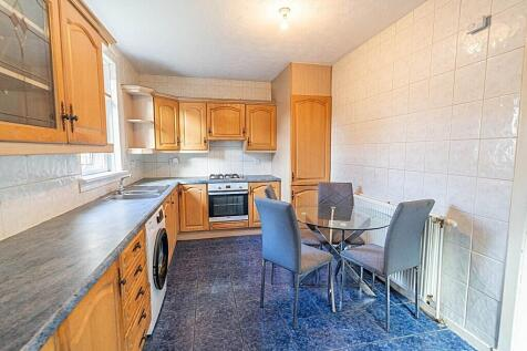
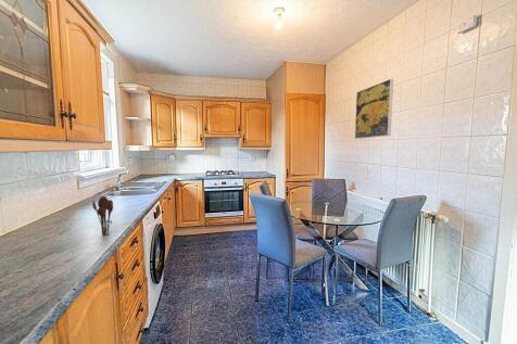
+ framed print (371, 112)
+ utensil holder (103, 216)
